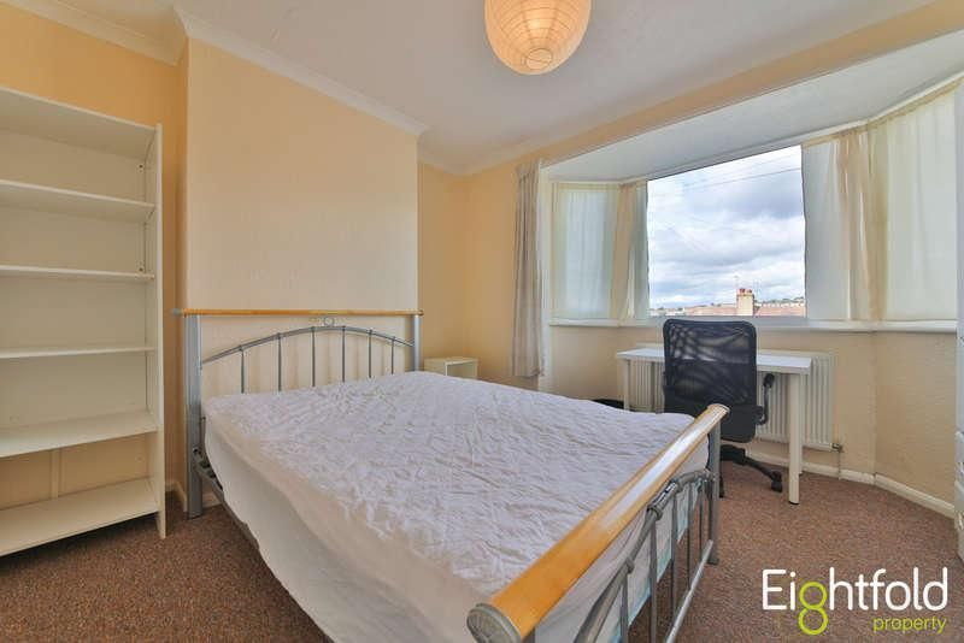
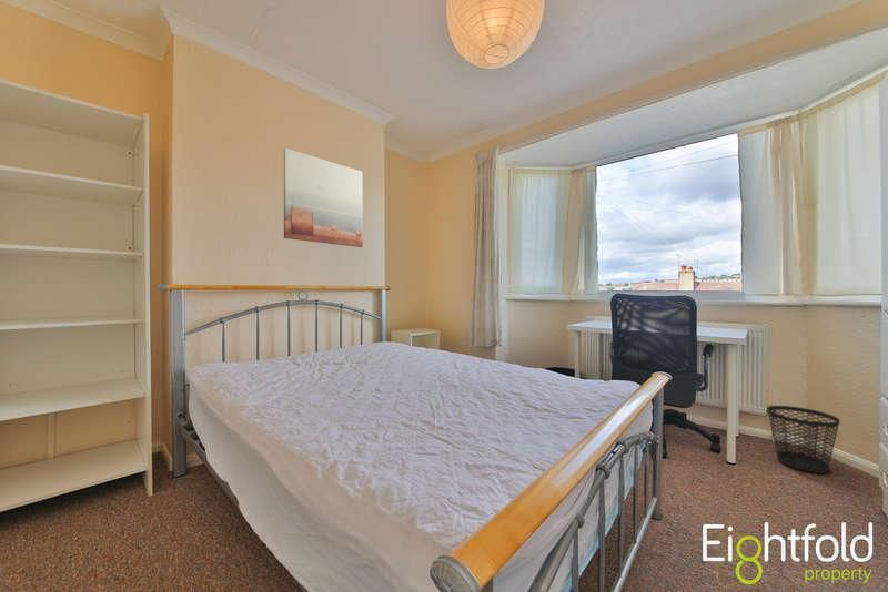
+ wastebasket (801, 439)
+ wall art (325, 202)
